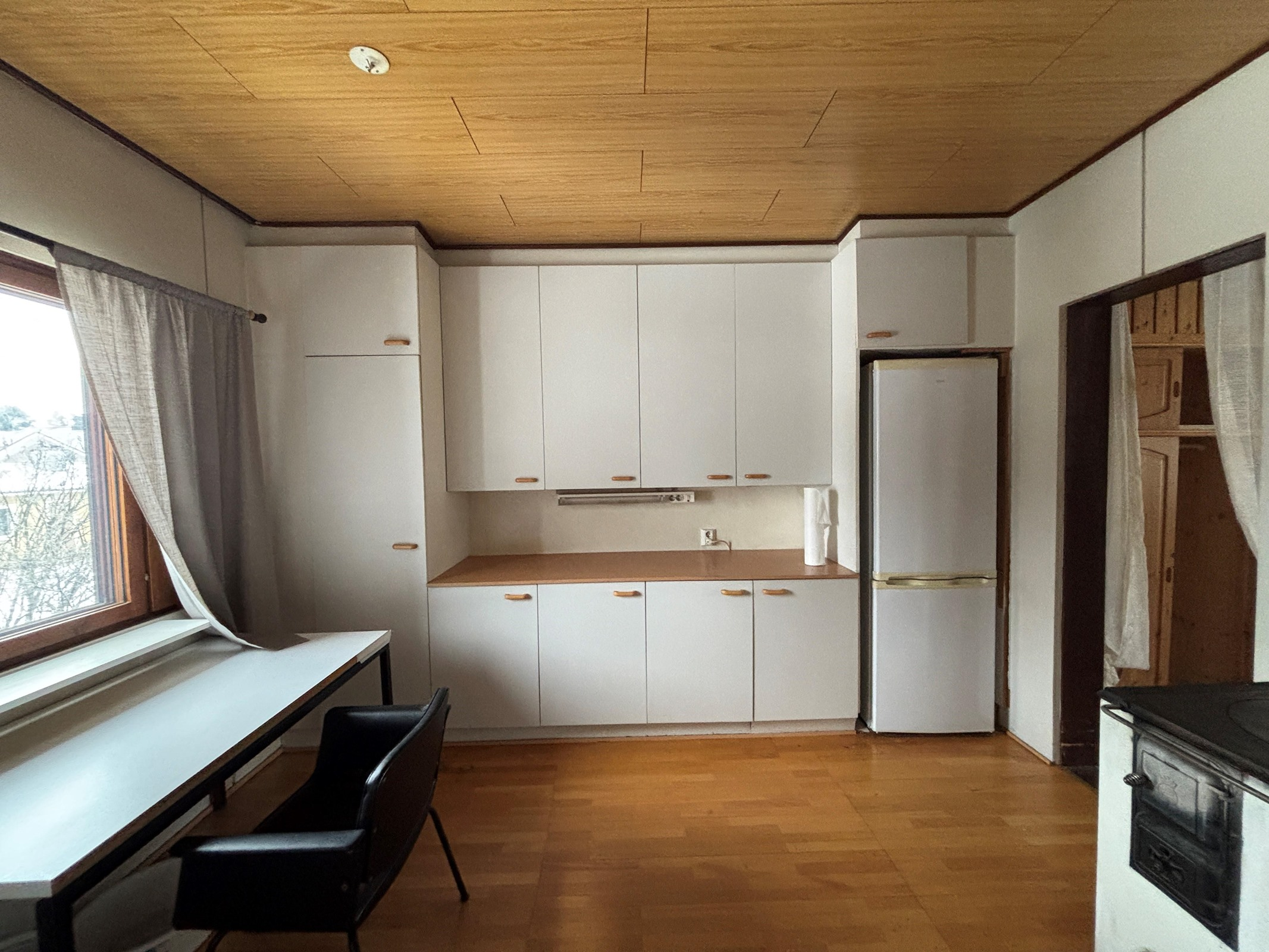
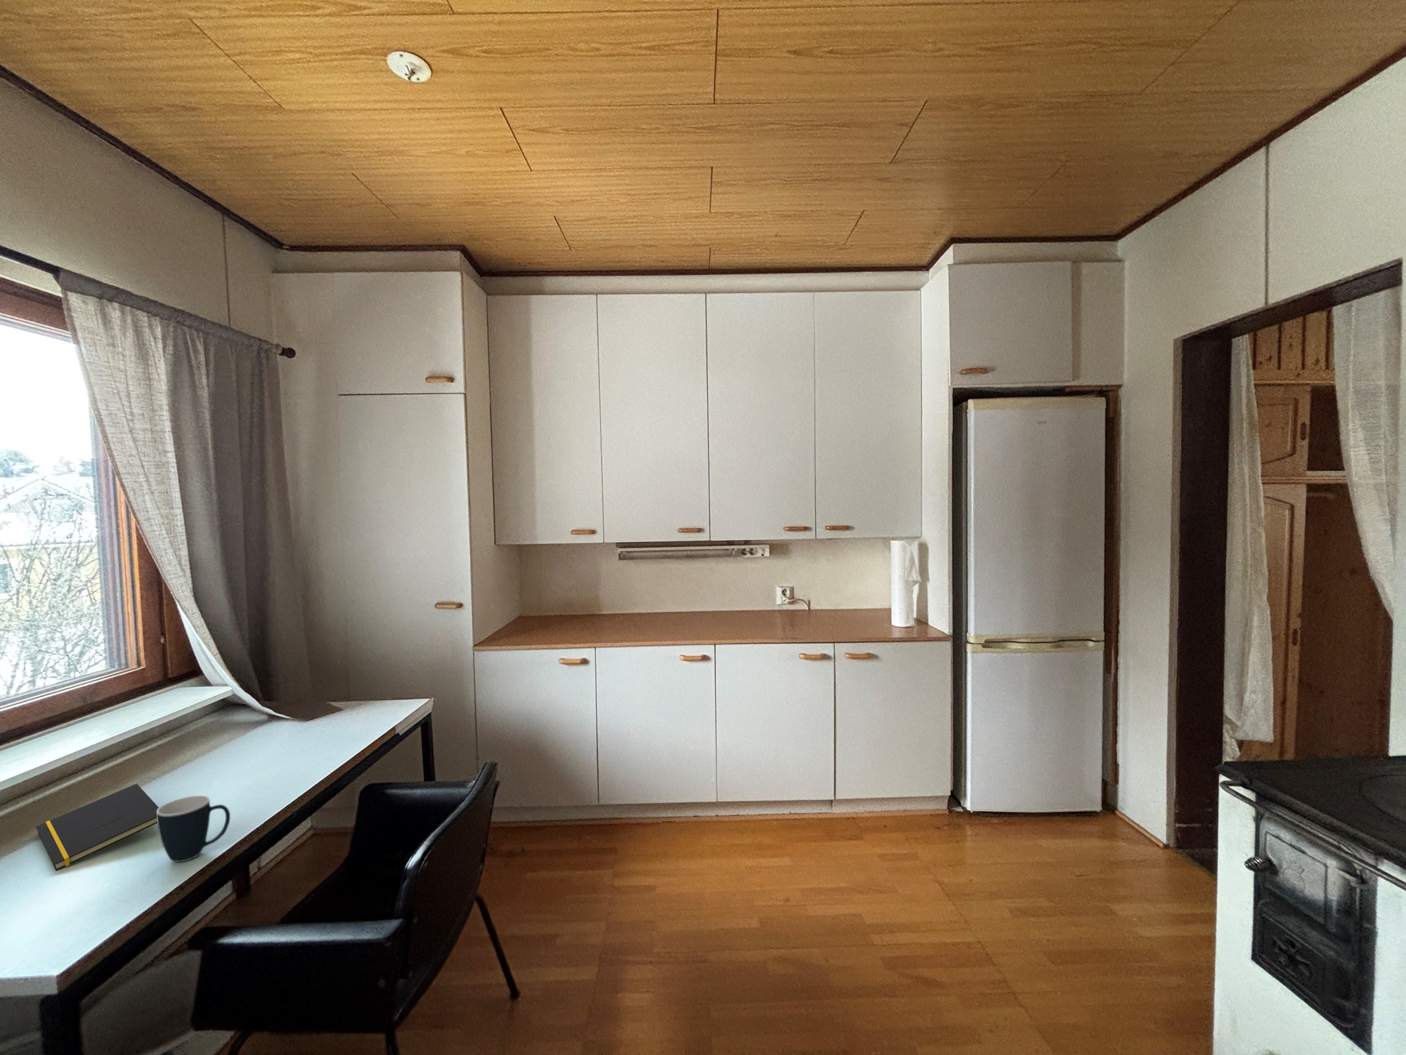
+ notepad (100, 822)
+ mug (195, 828)
